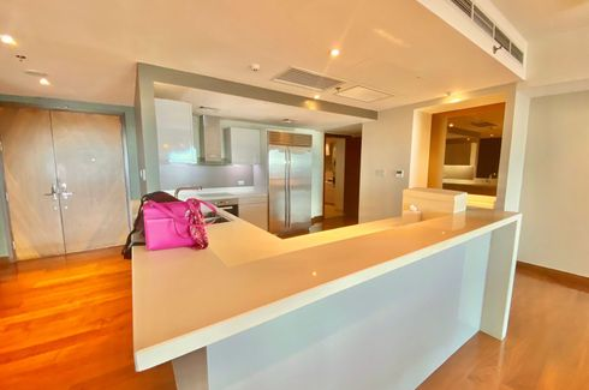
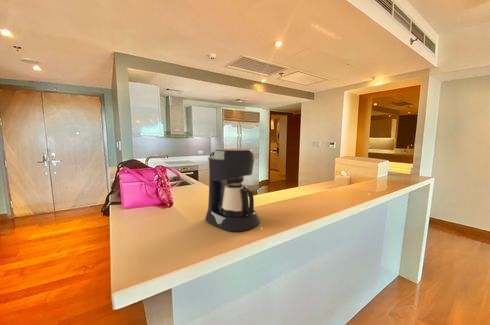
+ coffee maker (233, 185)
